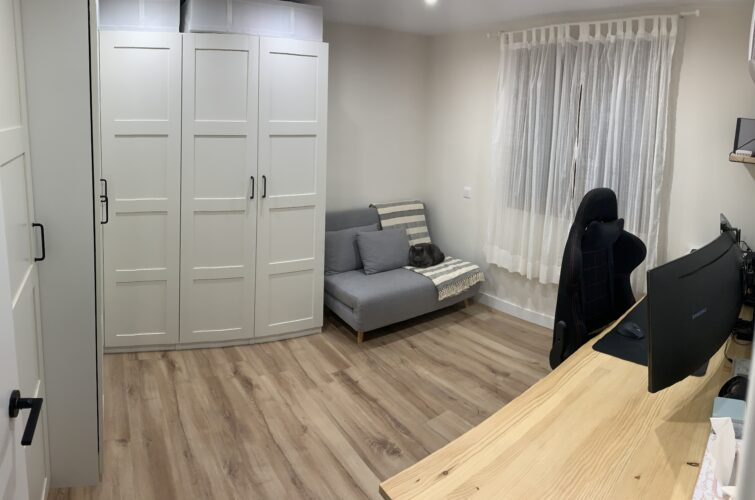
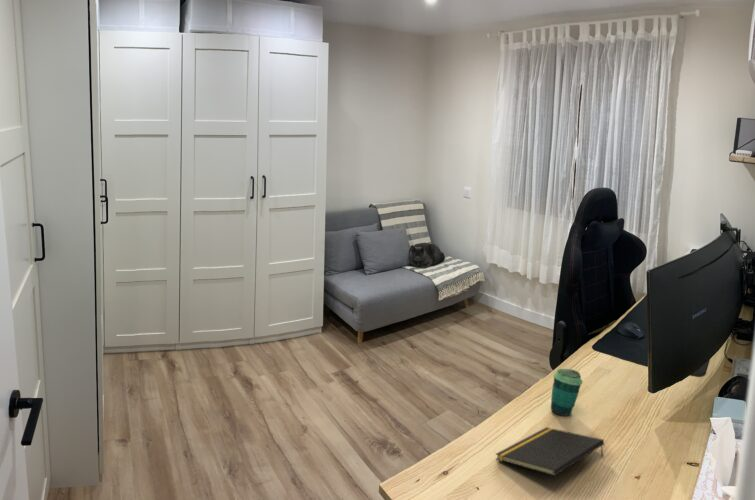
+ cup (566, 392)
+ notepad (550, 449)
